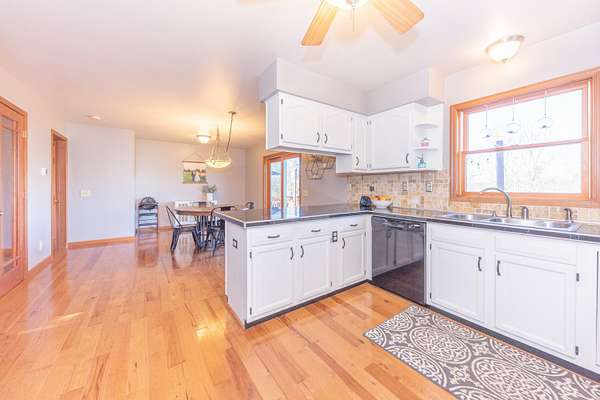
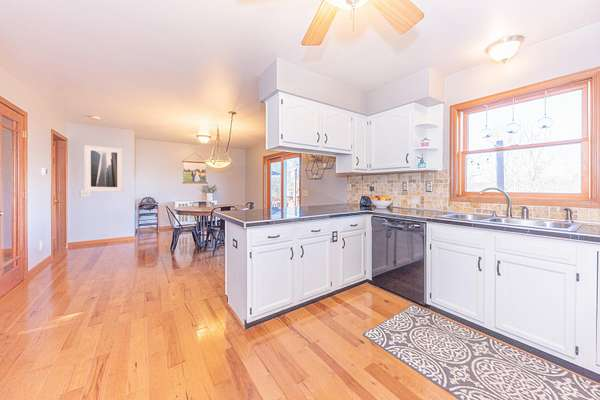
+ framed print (104, 169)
